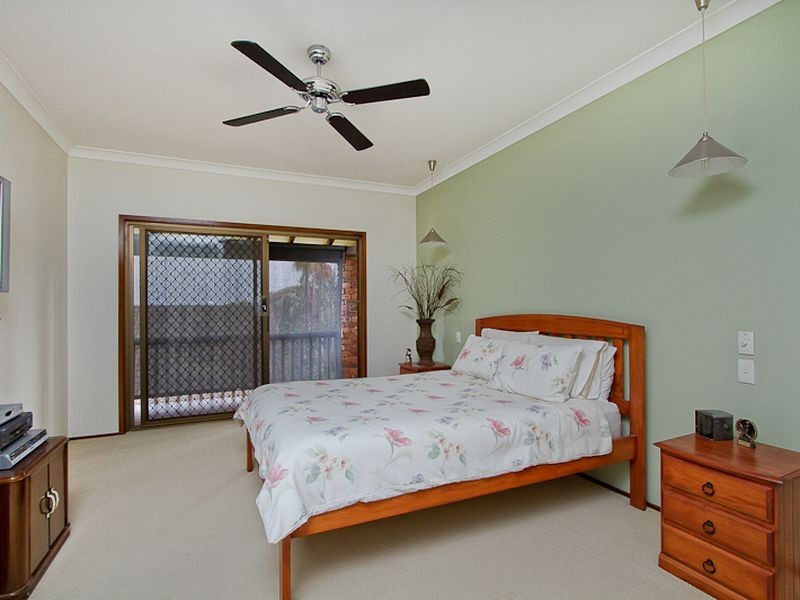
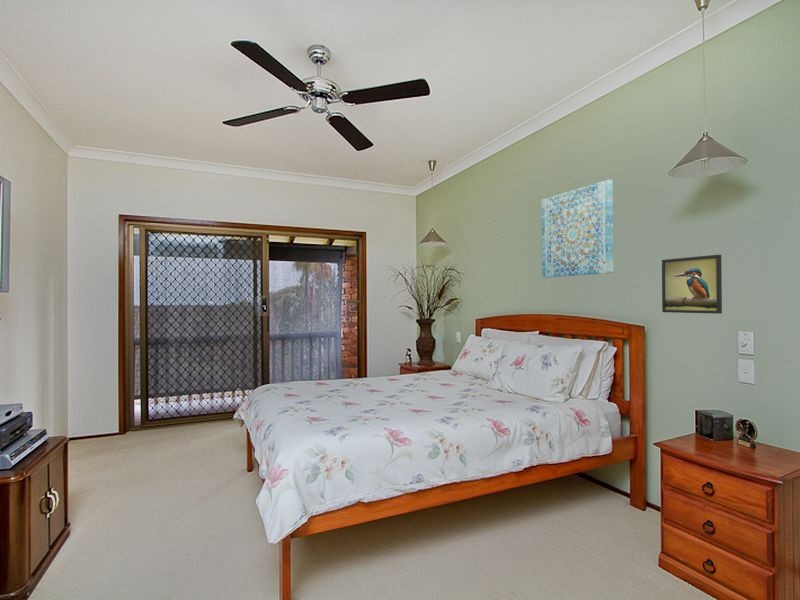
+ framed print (690, 285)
+ wall art (574, 233)
